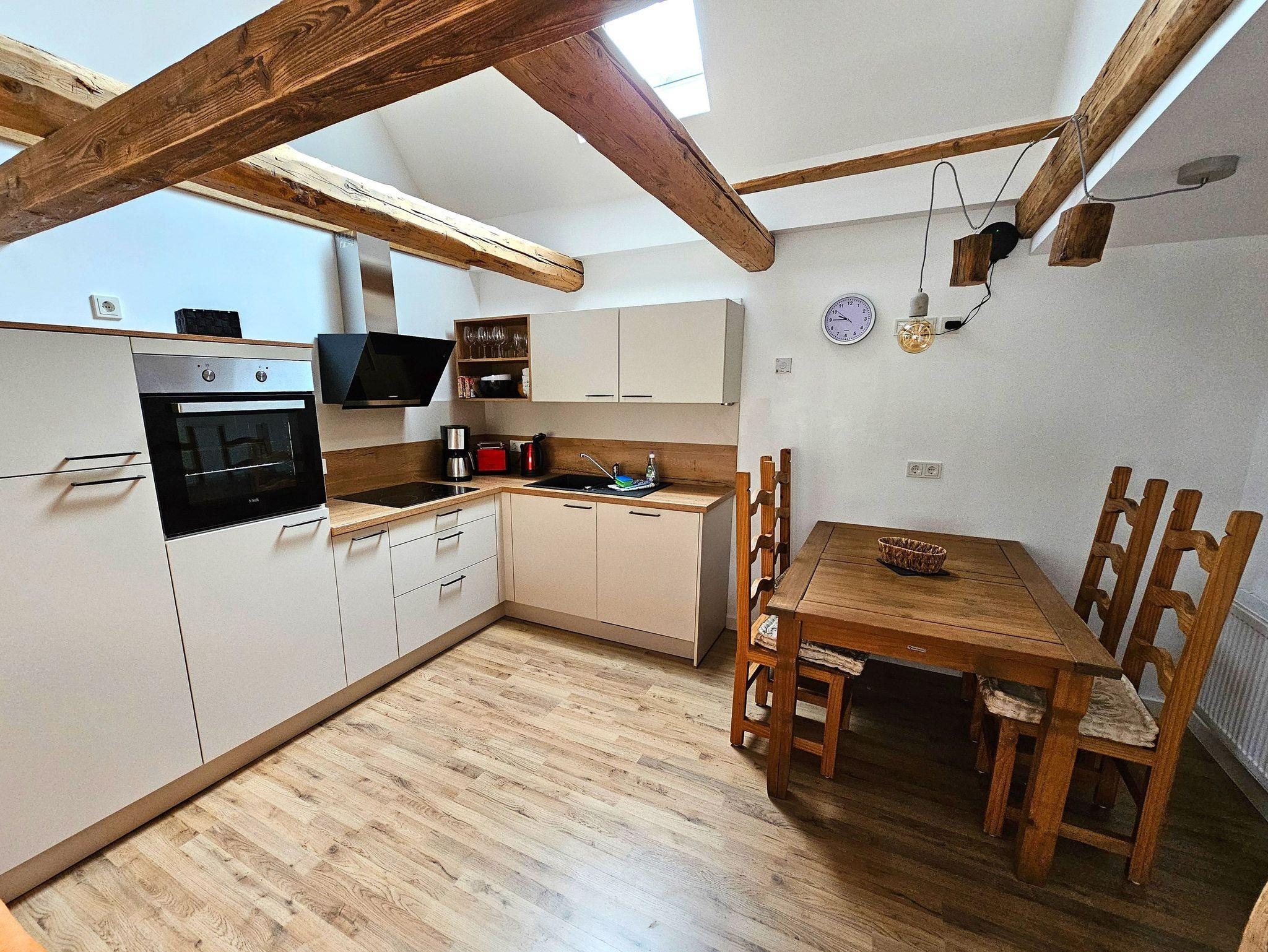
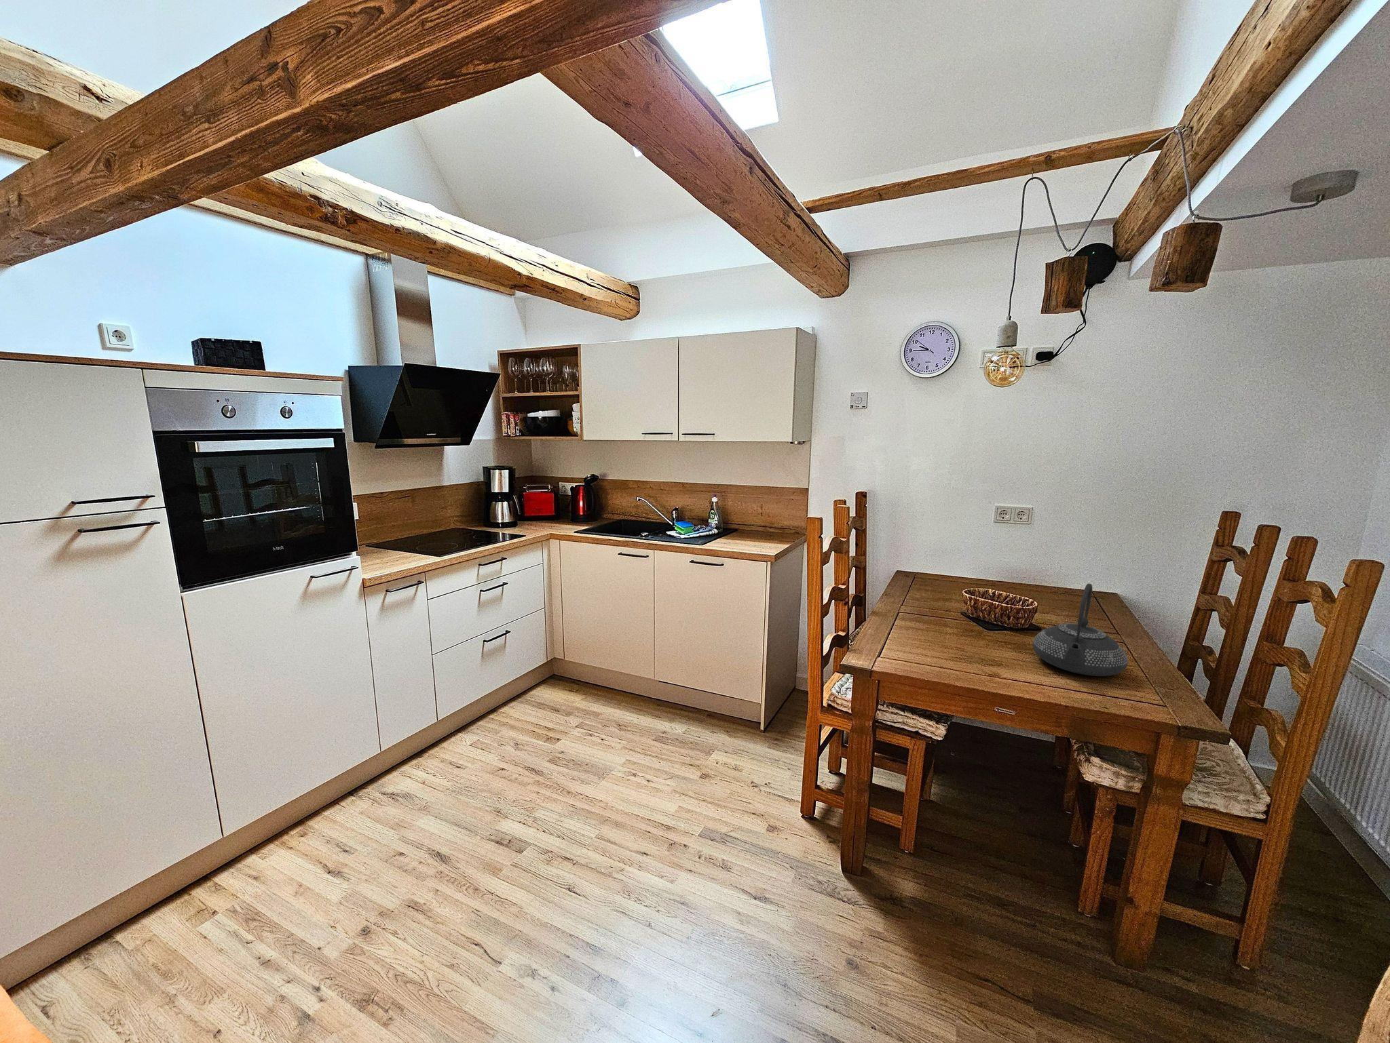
+ teapot (1081, 628)
